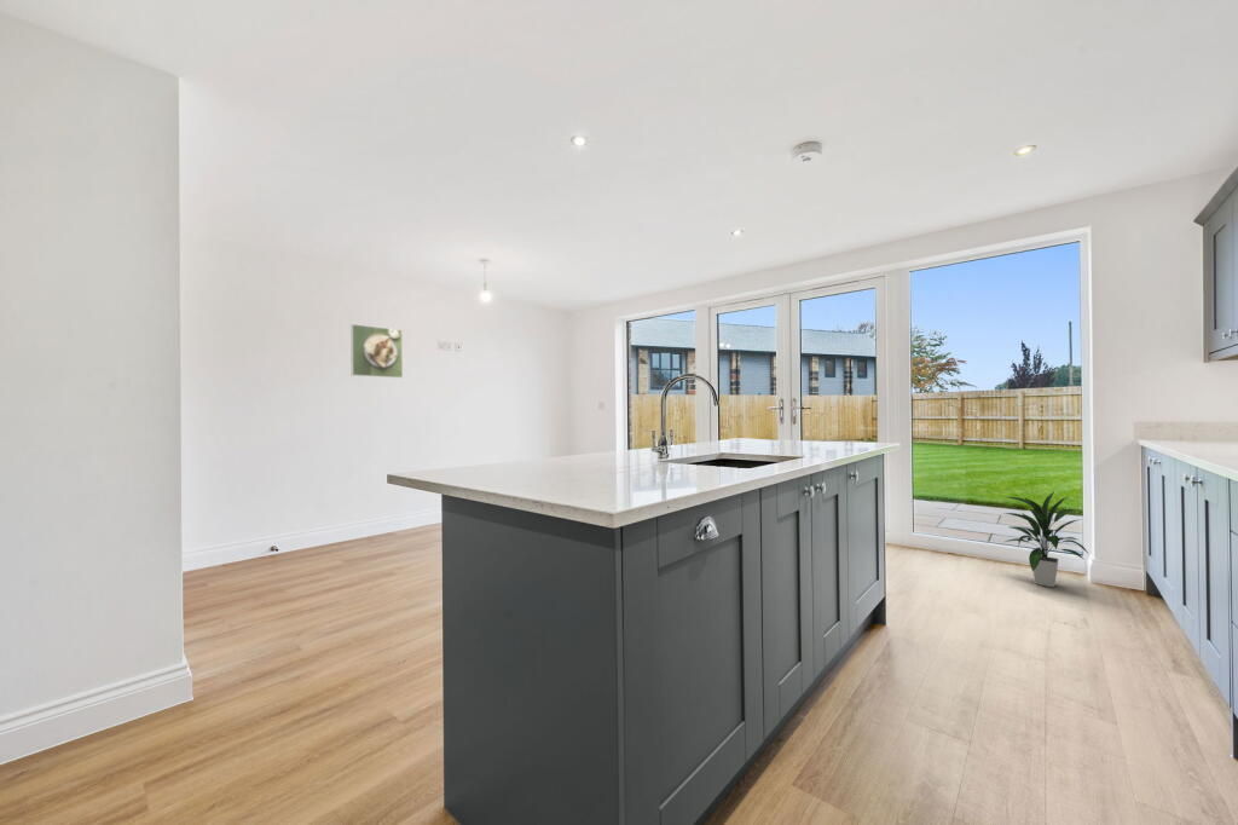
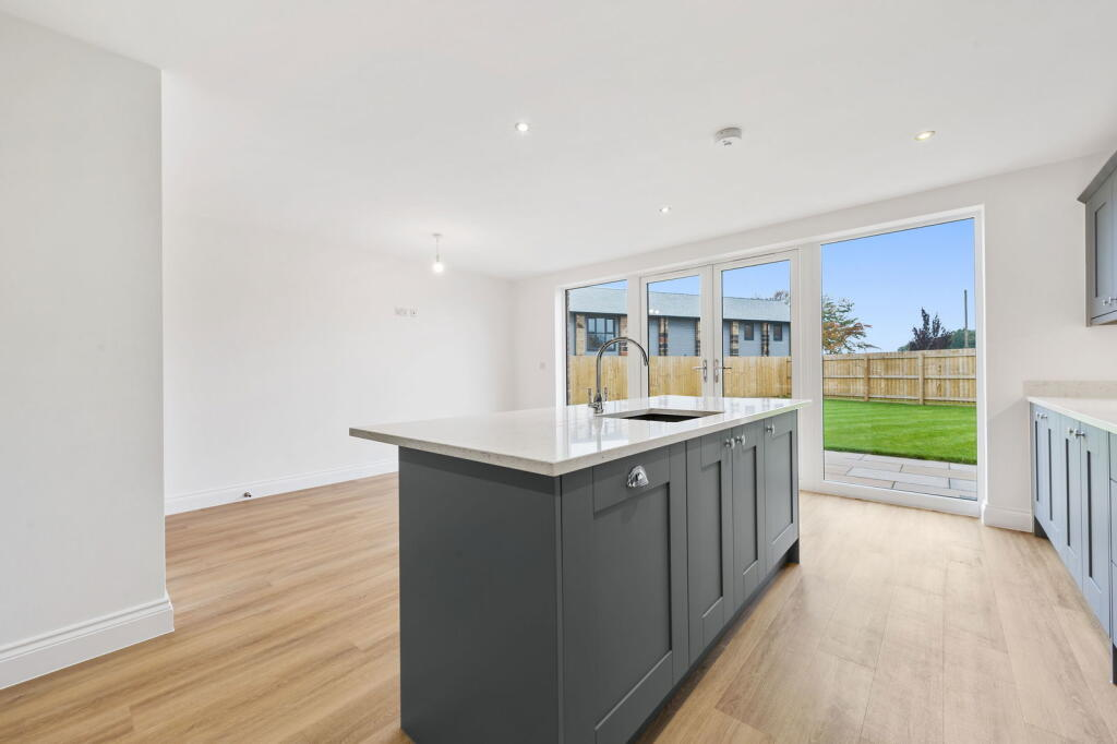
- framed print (377, 352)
- indoor plant (1042, 536)
